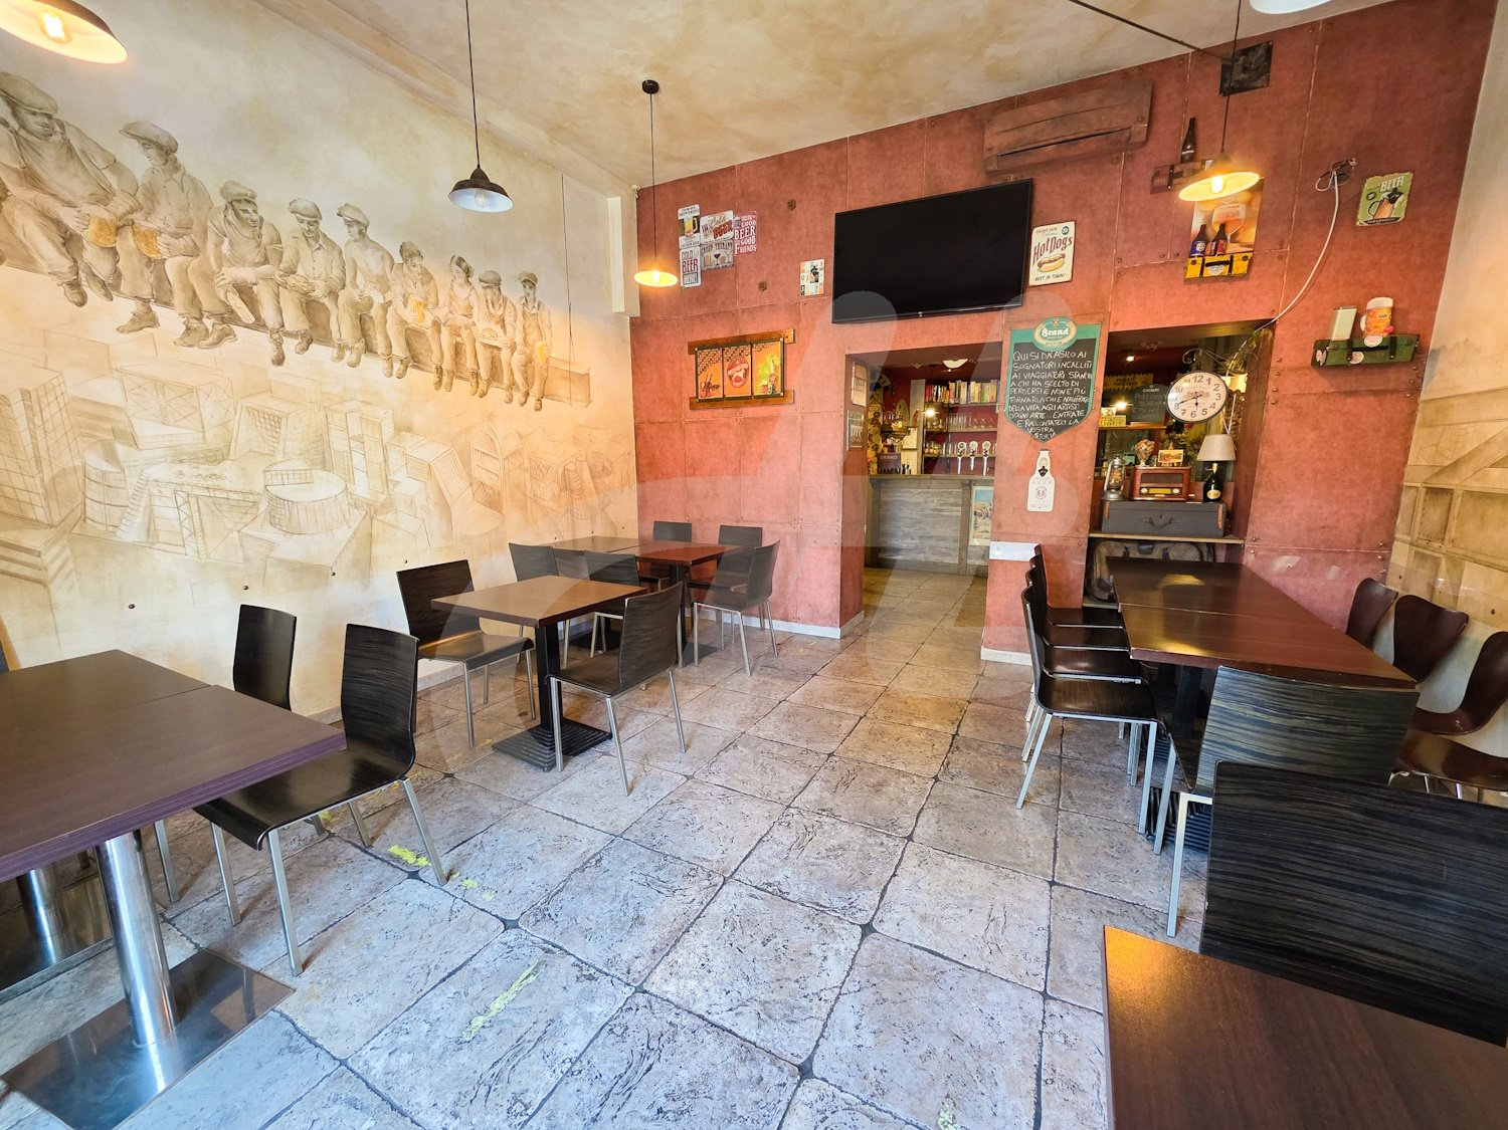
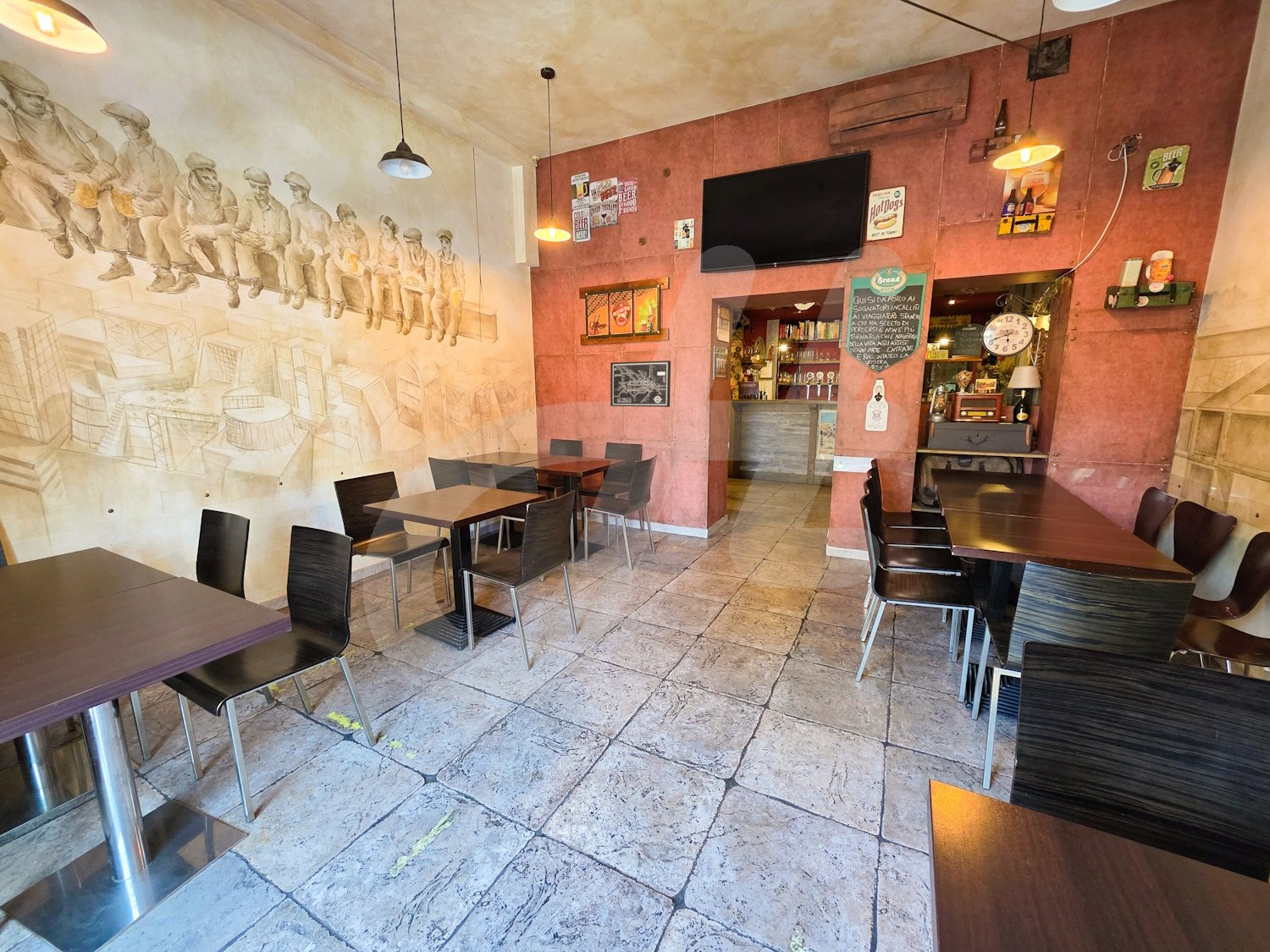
+ wall art (639, 384)
